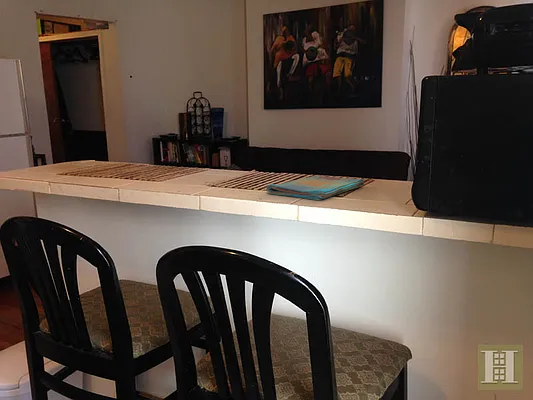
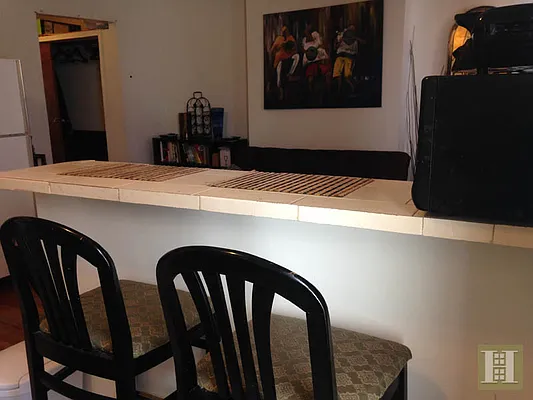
- dish towel (316, 185)
